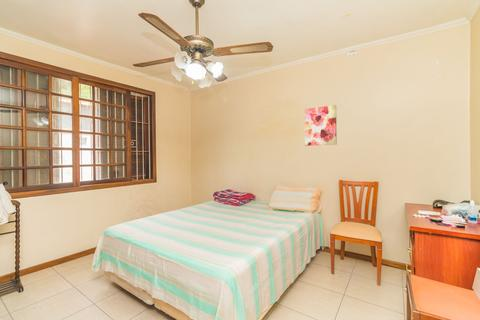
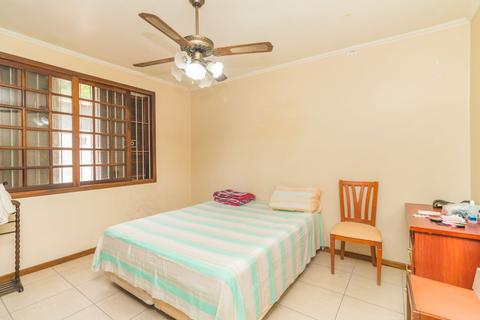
- wall art (320, 126)
